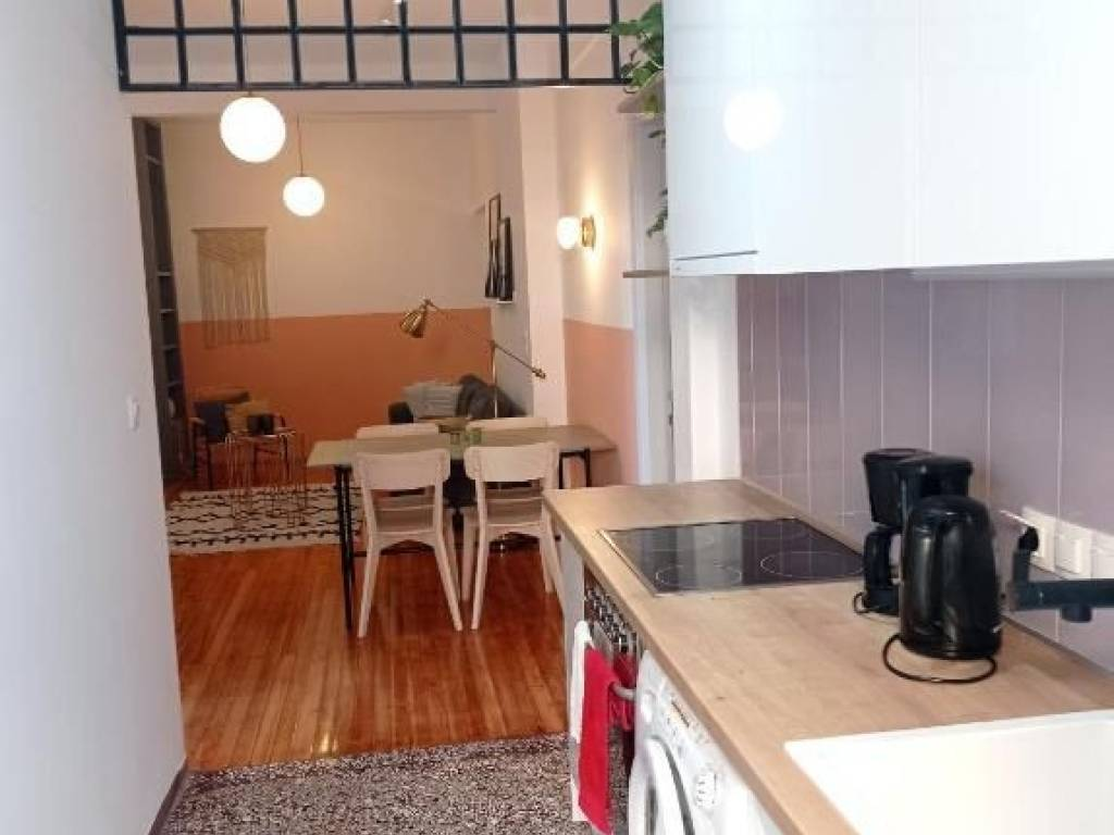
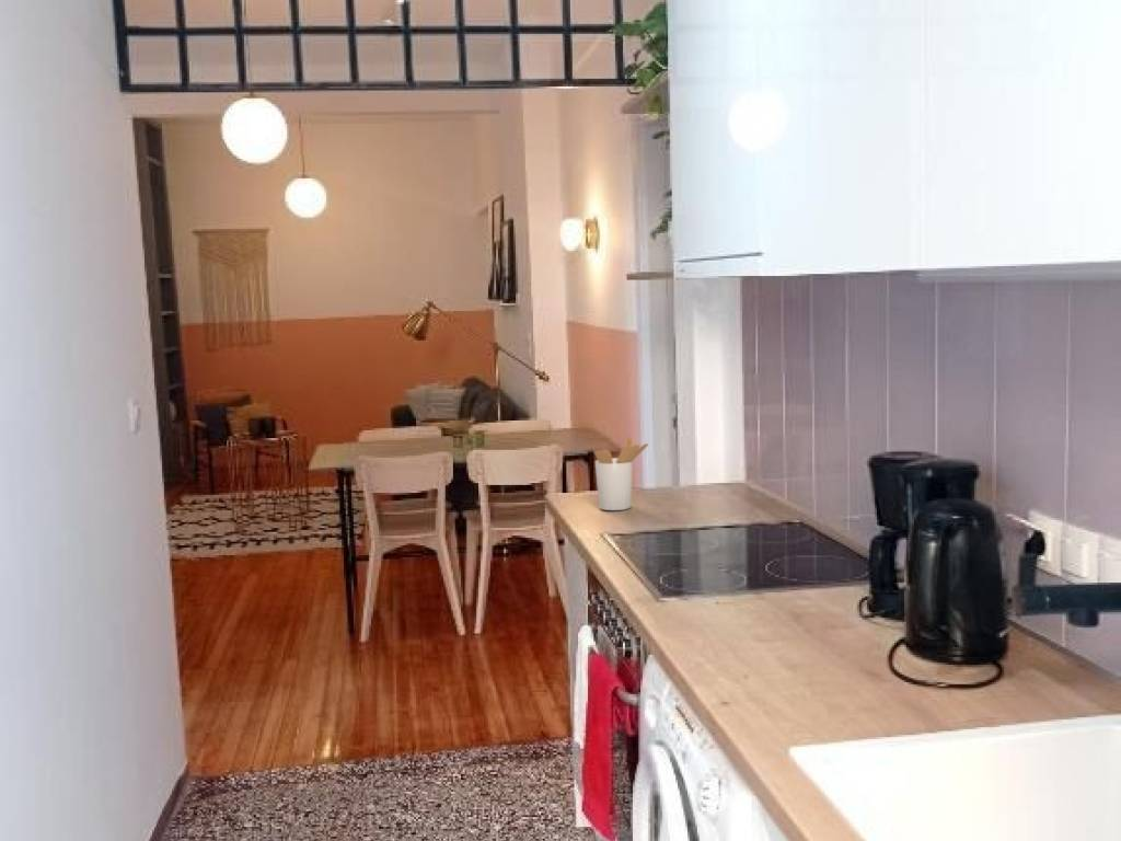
+ utensil holder (621, 473)
